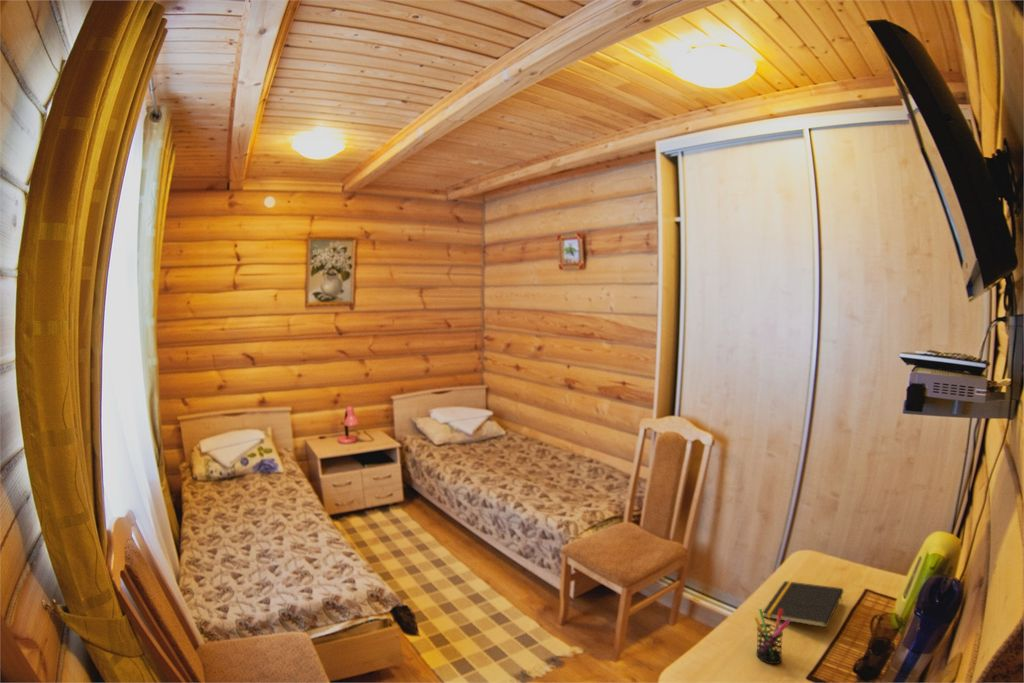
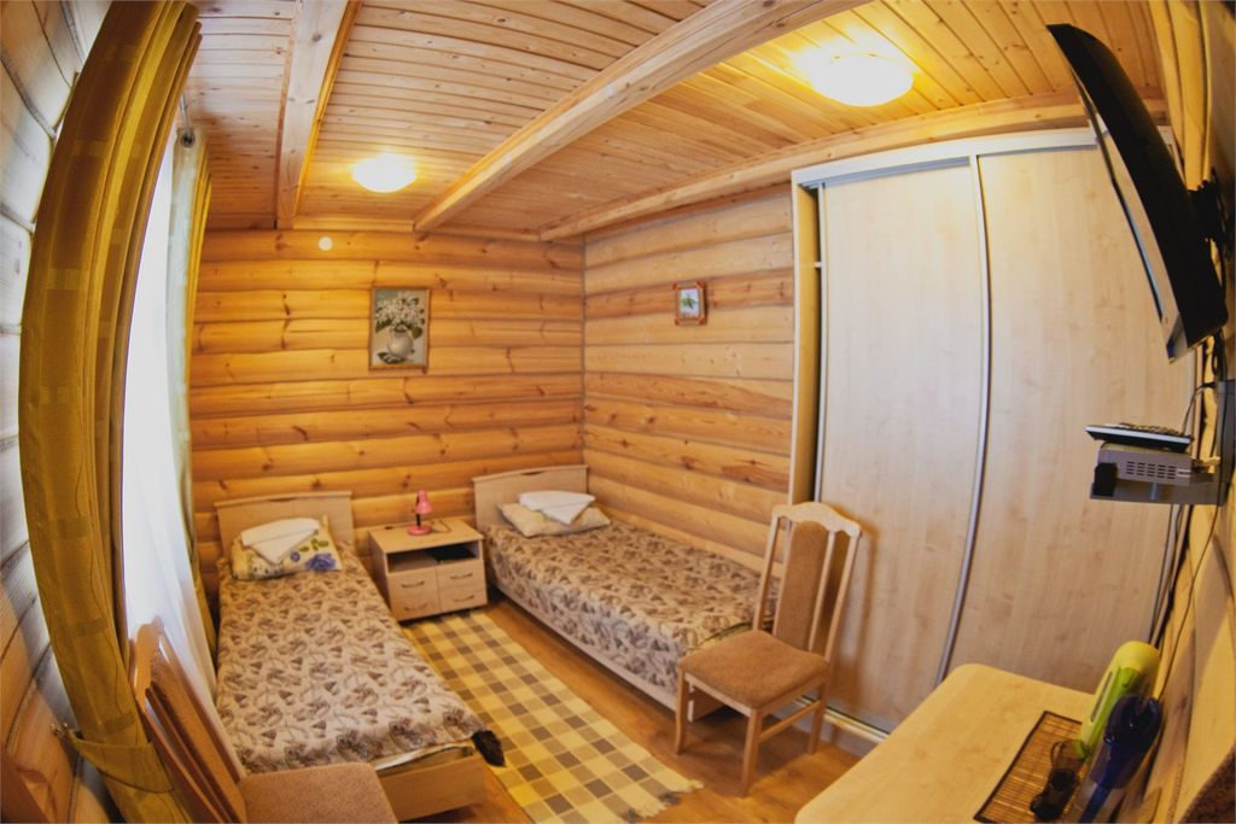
- pen holder (769, 632)
- notepad (803, 602)
